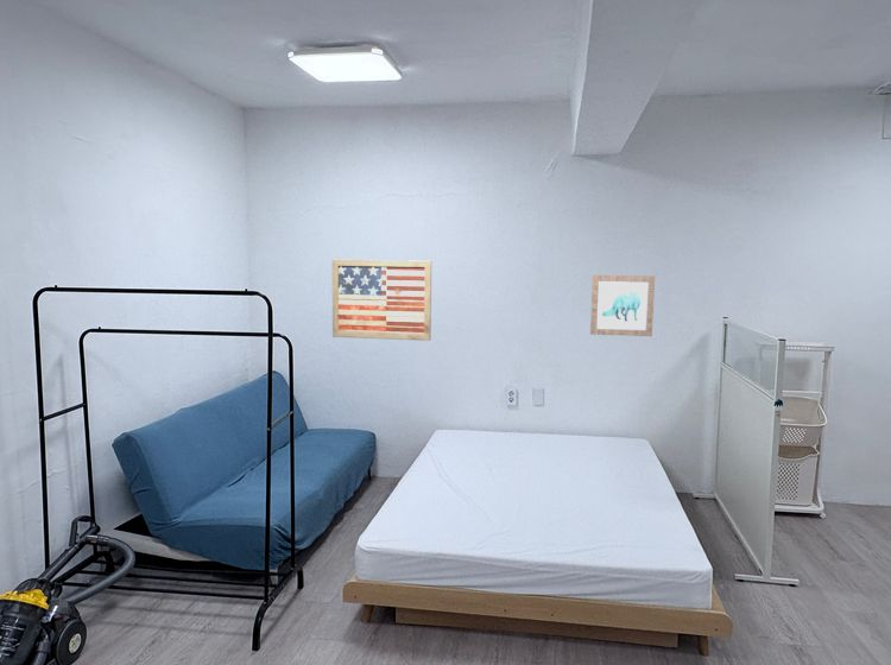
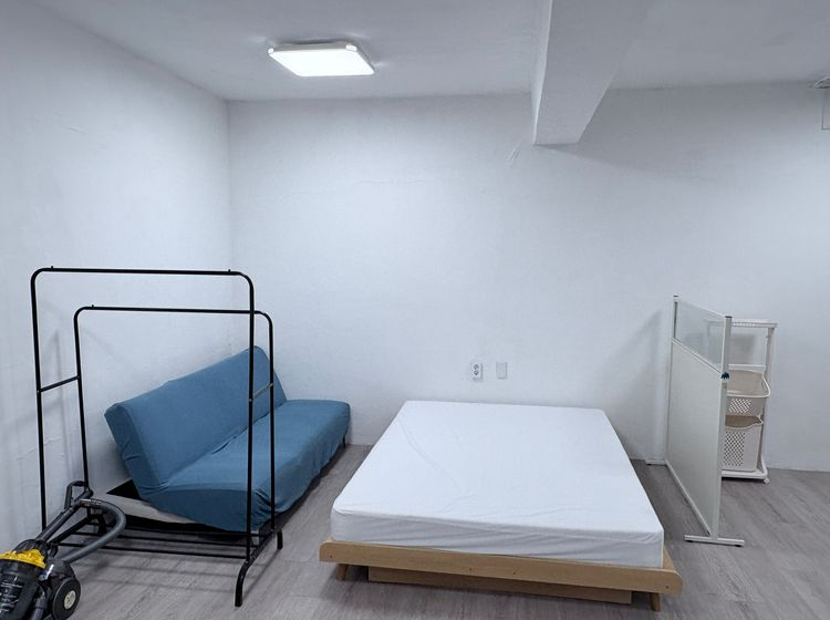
- wall art (621, 305)
- wall art (380, 299)
